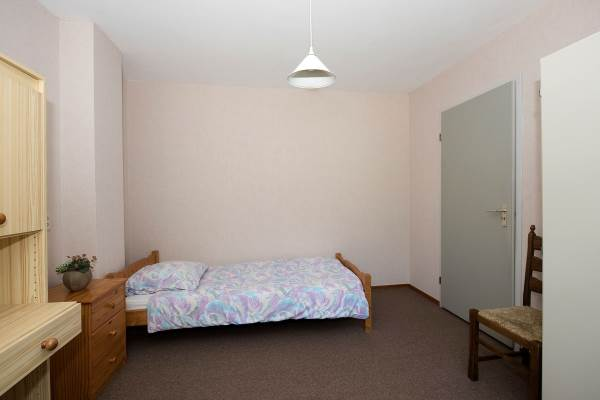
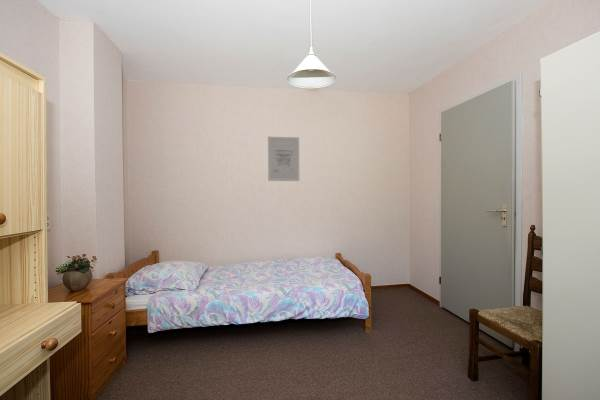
+ wall art (283, 159)
